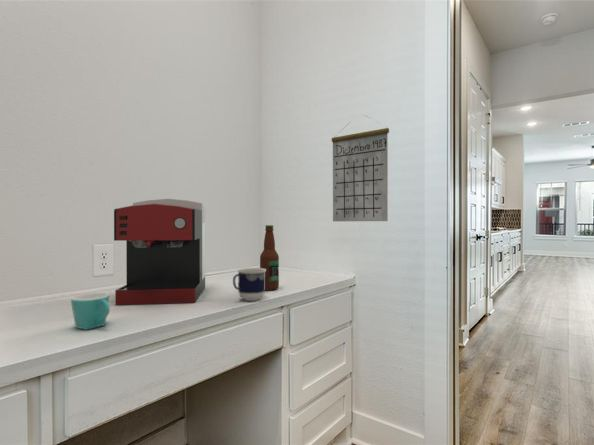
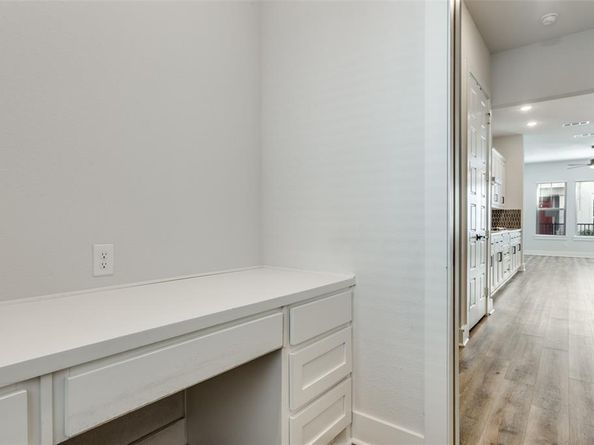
- coffee maker (162, 247)
- calendar (359, 166)
- bottle (269, 257)
- cup (248, 285)
- mug (94, 311)
